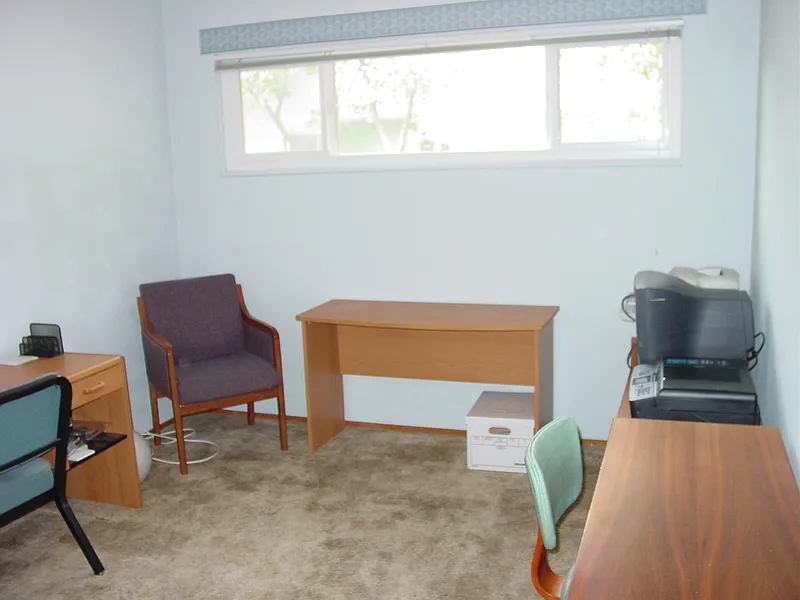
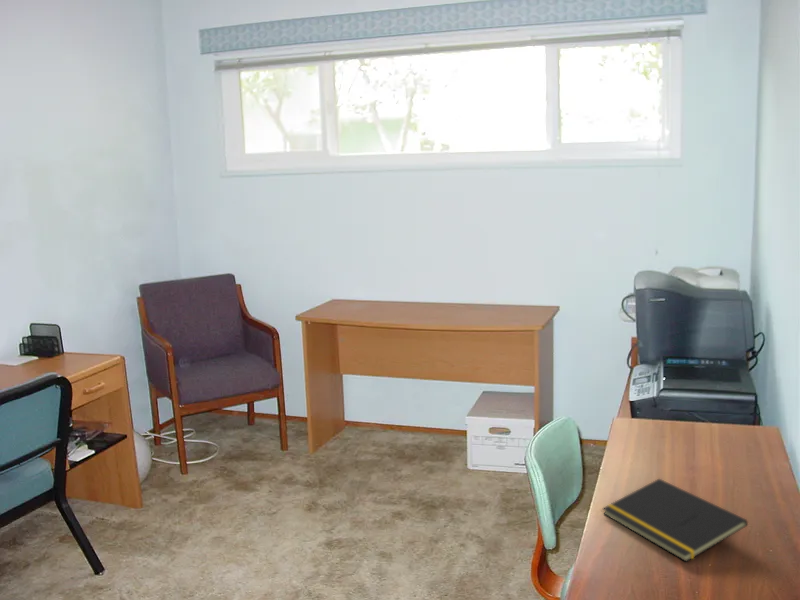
+ notepad (671, 516)
